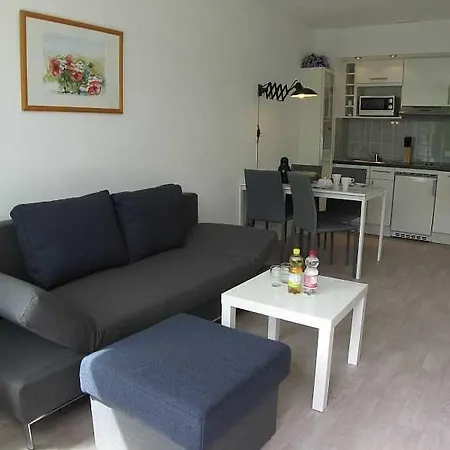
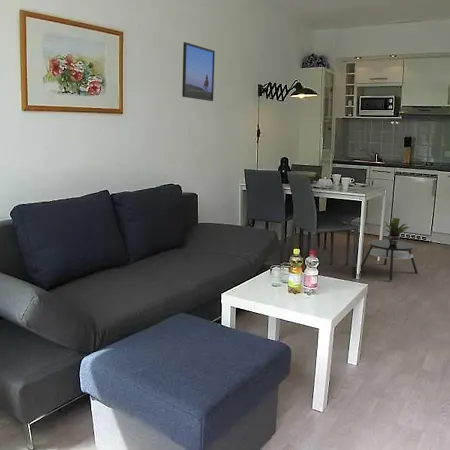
+ potted plant (393, 231)
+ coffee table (389, 258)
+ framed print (199, 73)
